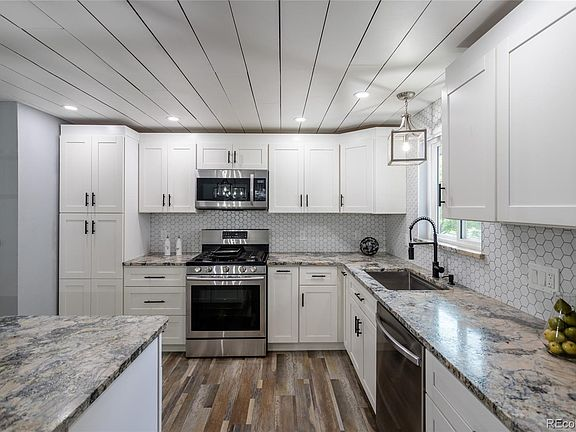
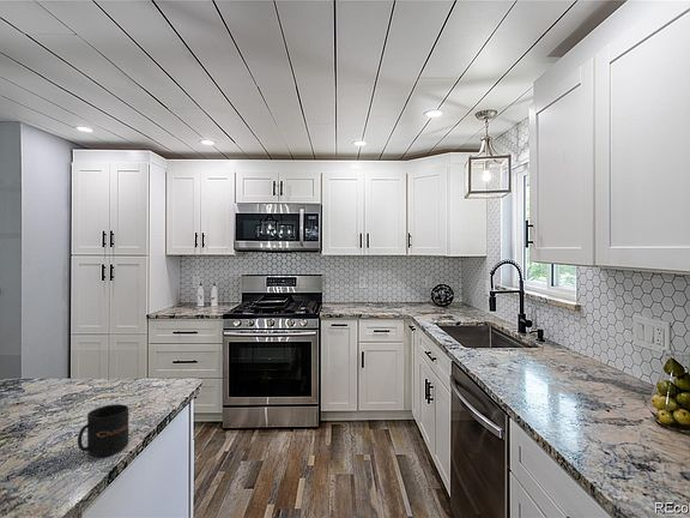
+ mug (102, 432)
